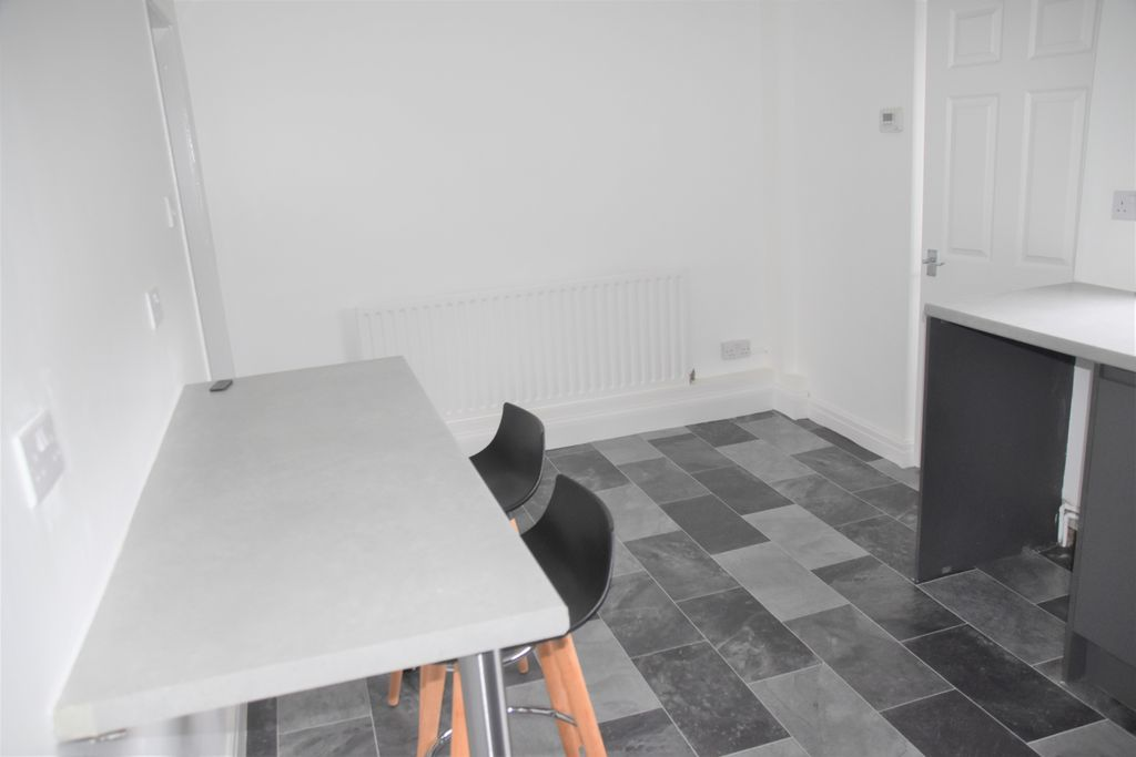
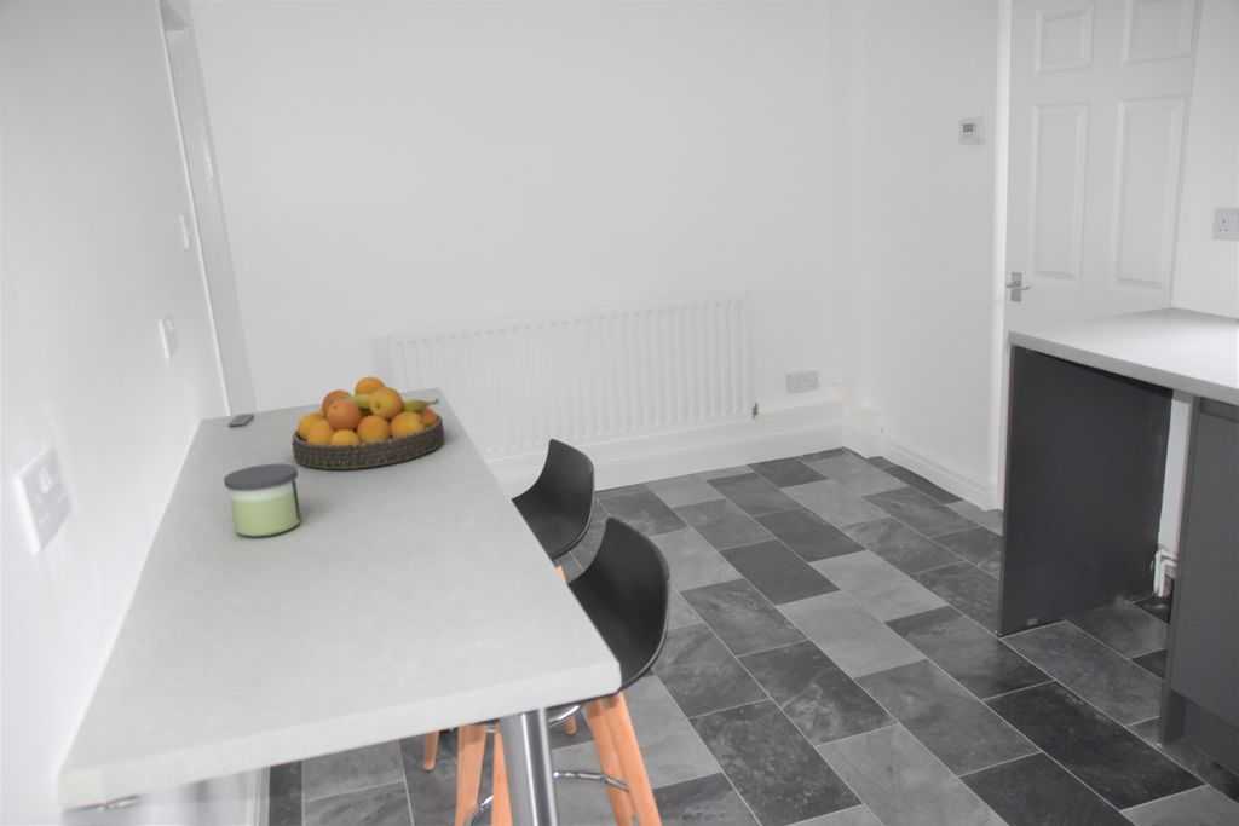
+ candle (265, 499)
+ fruit bowl (367, 416)
